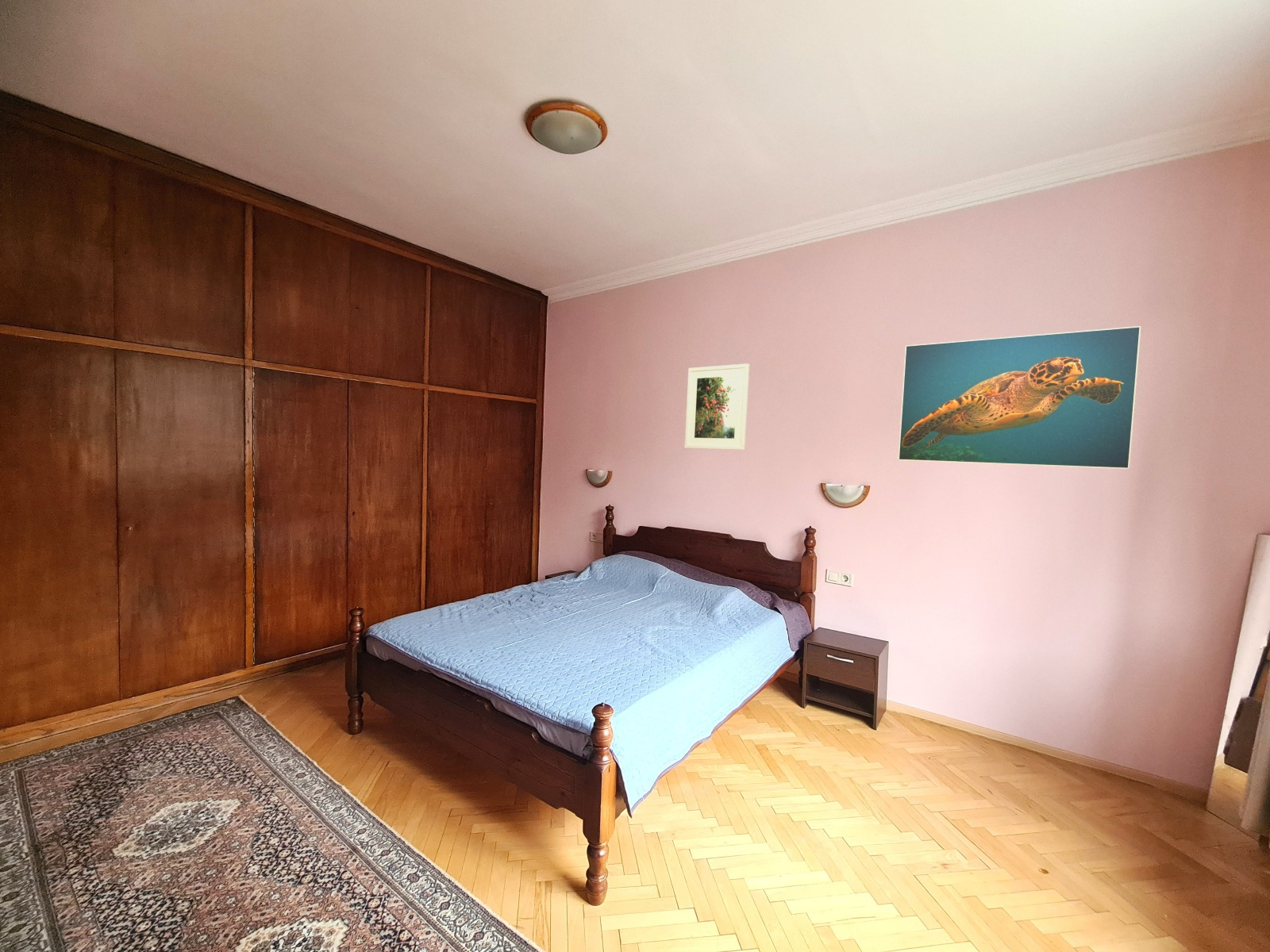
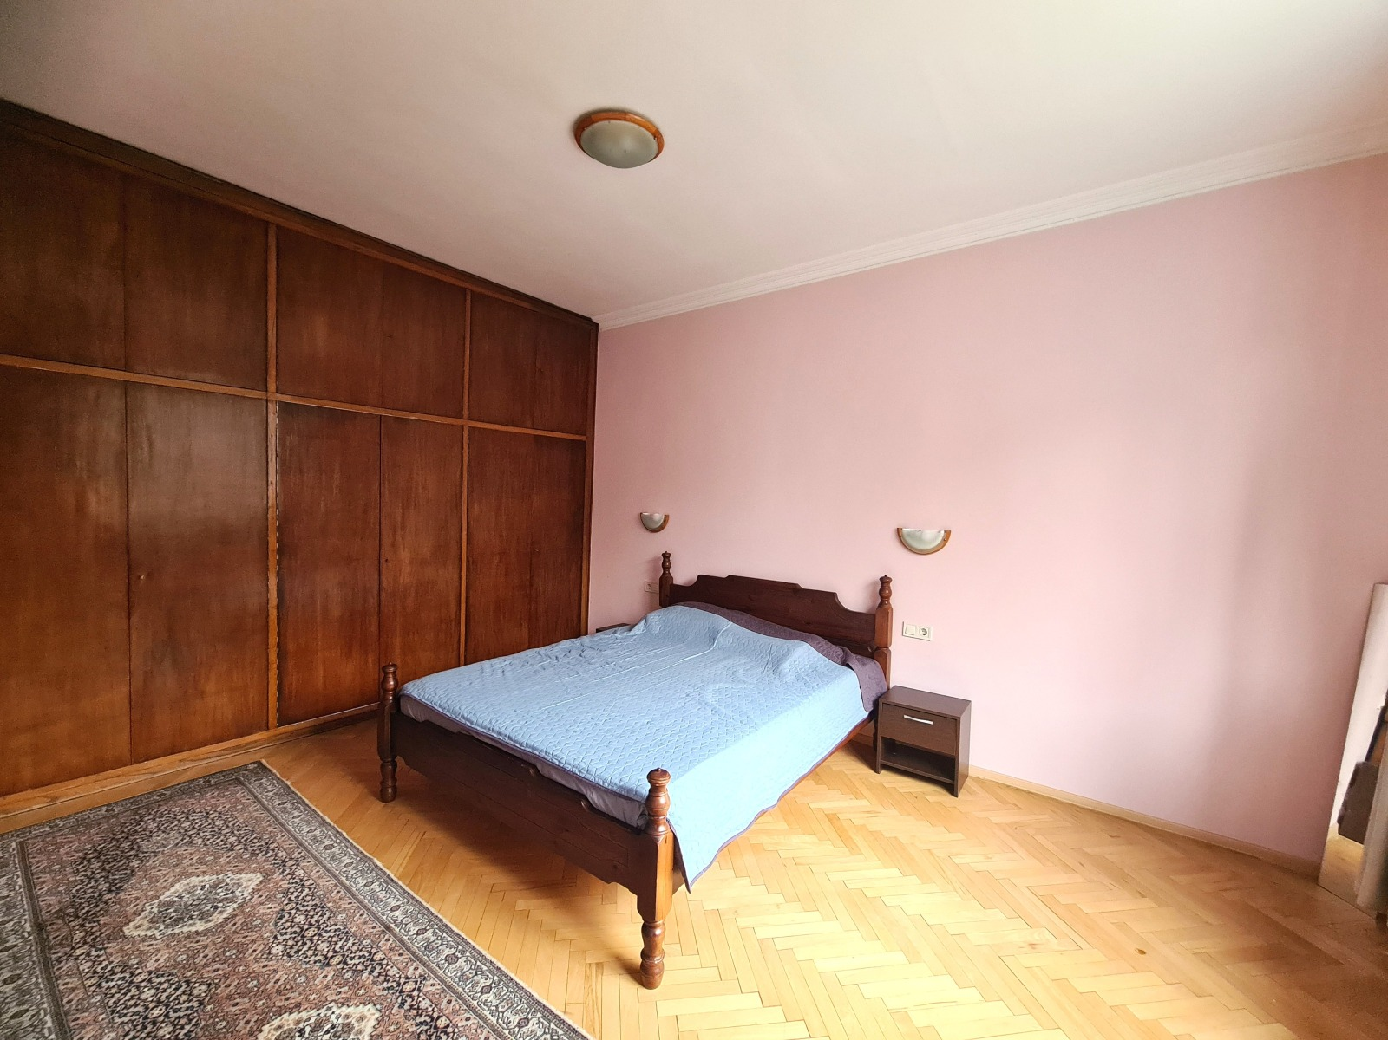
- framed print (1006, 401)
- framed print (715, 407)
